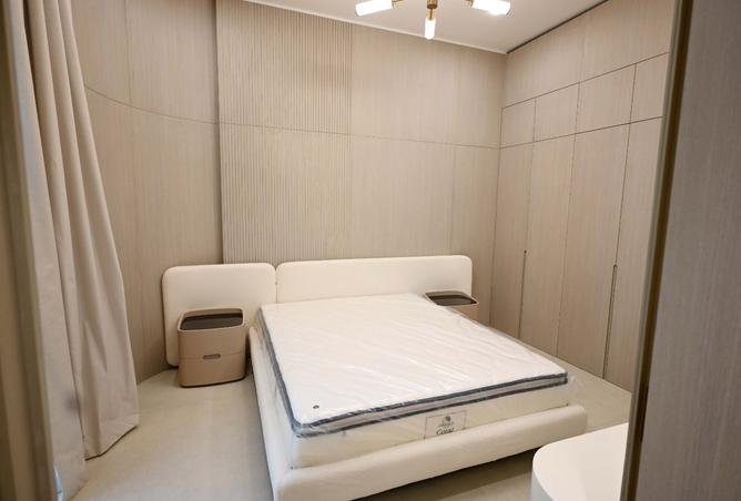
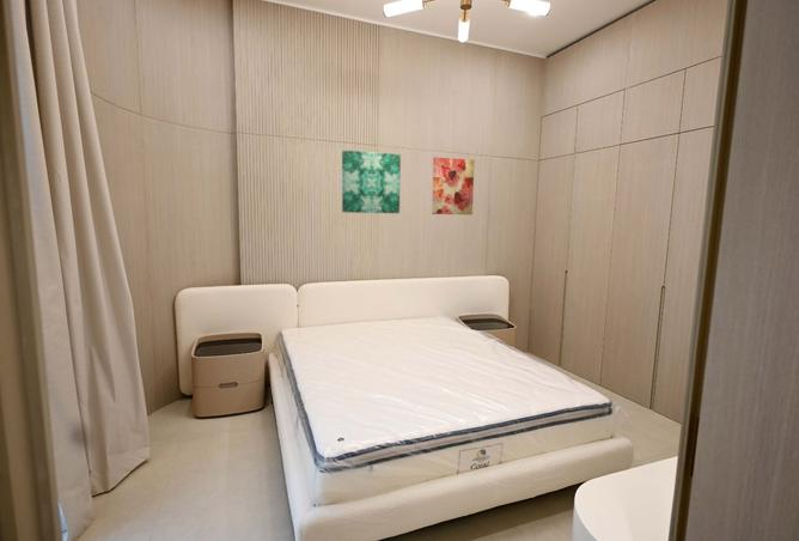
+ wall art (371, 182)
+ wall art (452, 187)
